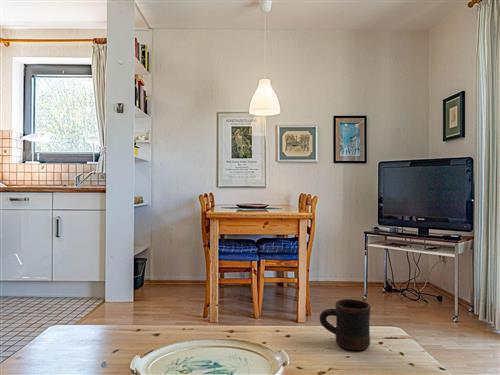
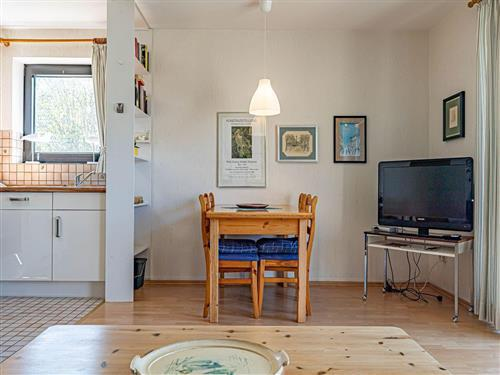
- mug (344, 323)
